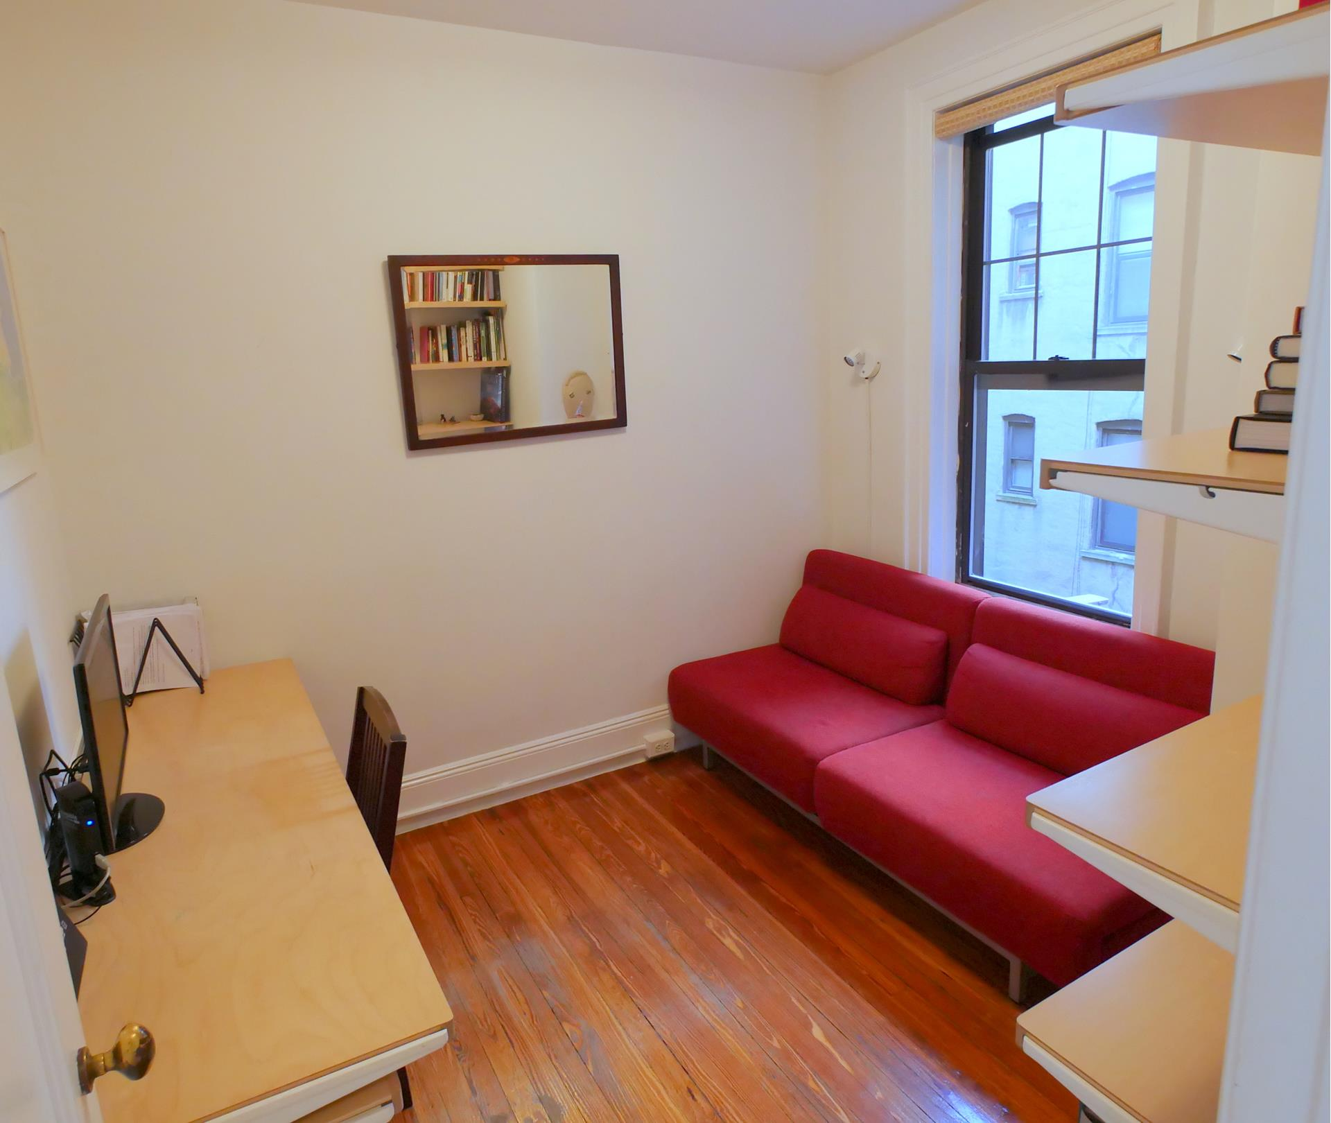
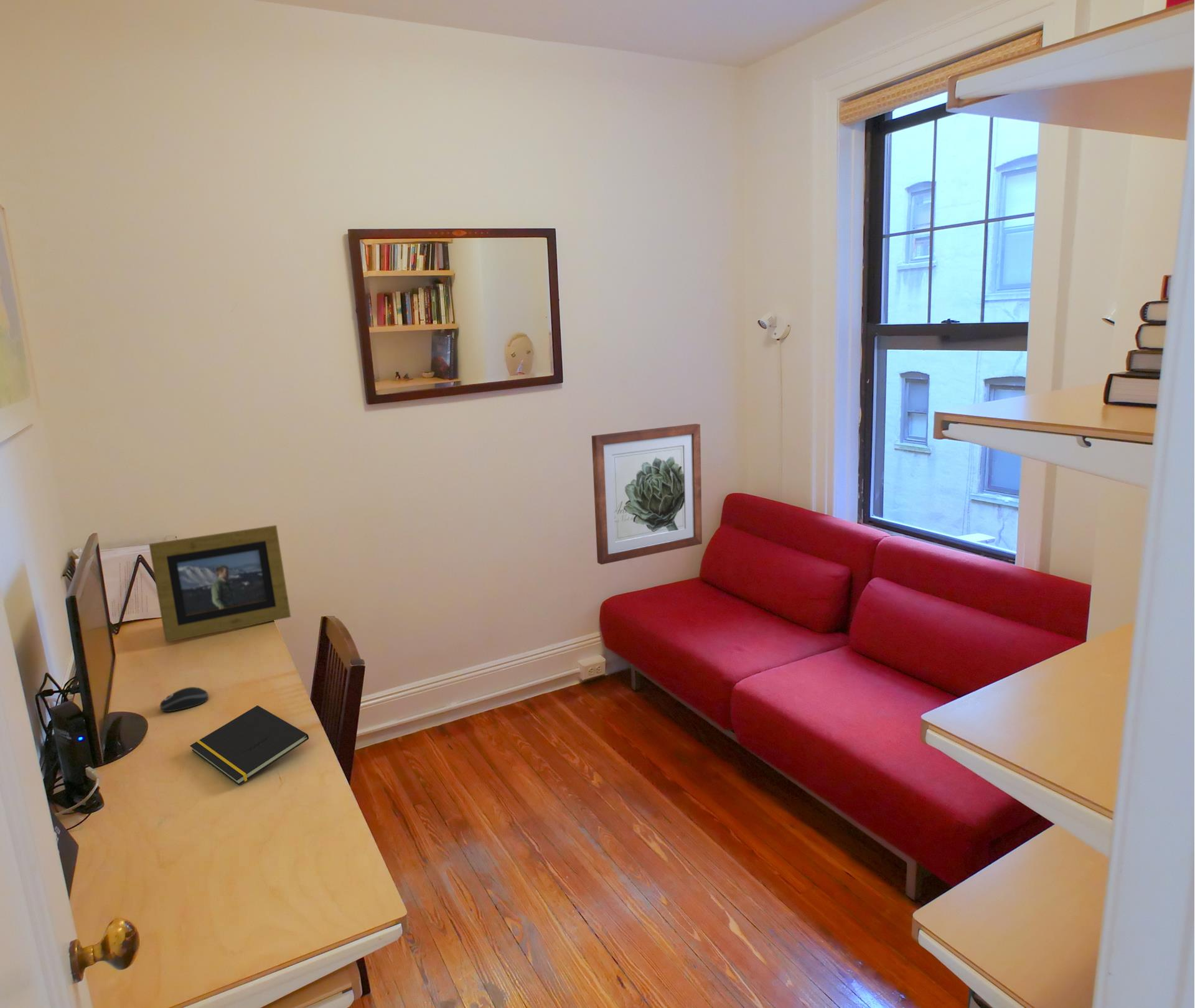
+ notepad (248, 742)
+ picture frame (221, 577)
+ computer mouse (184, 696)
+ wall art (649, 492)
